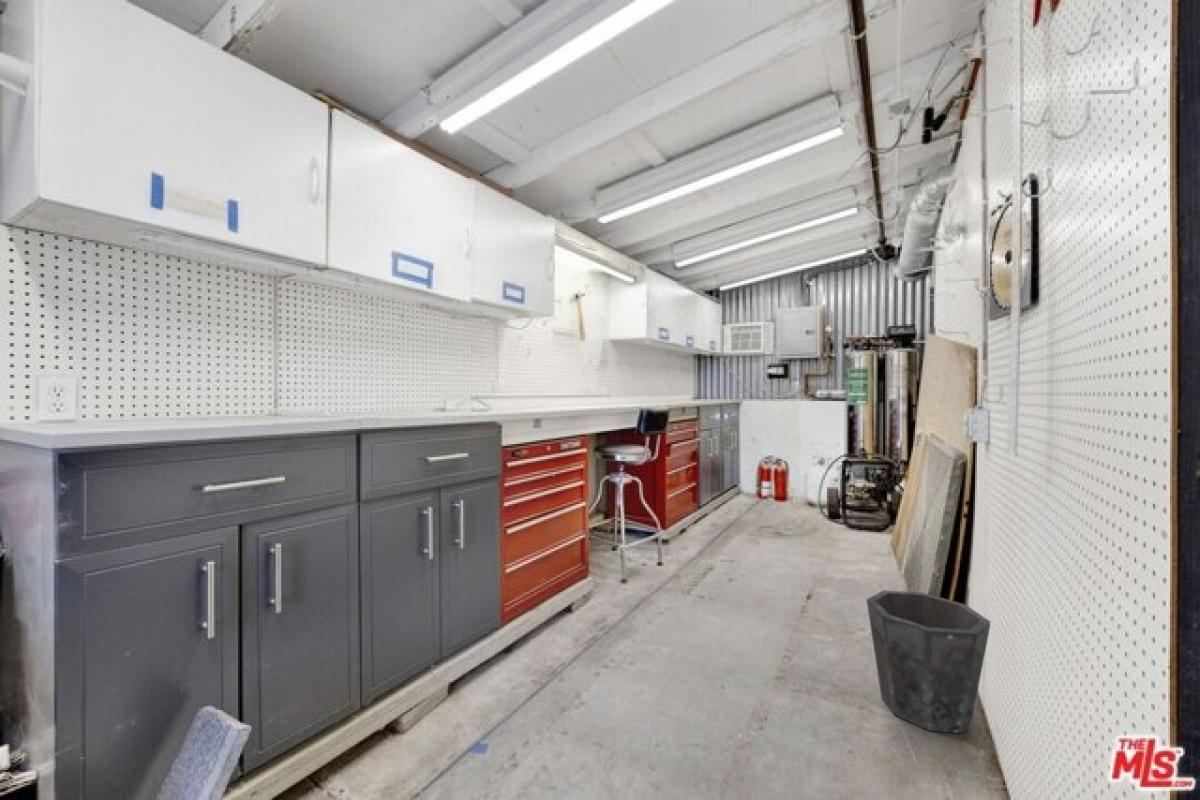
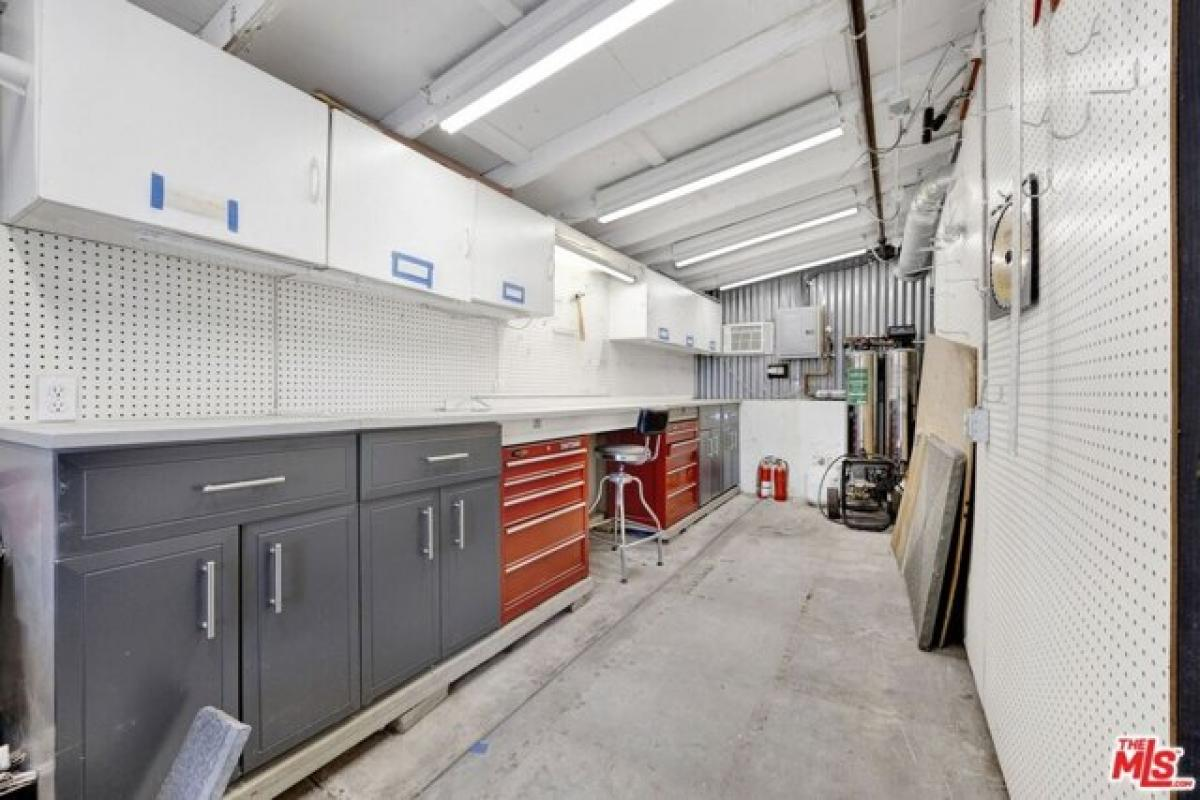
- waste bin (925, 659)
